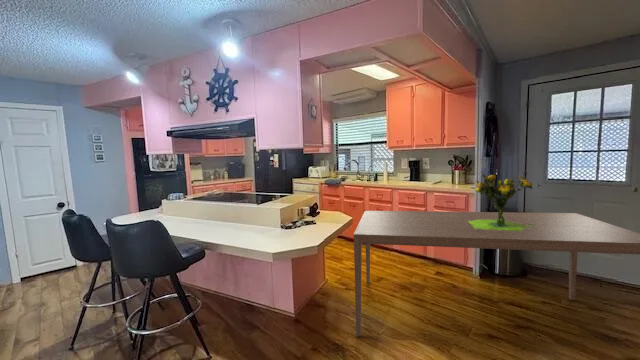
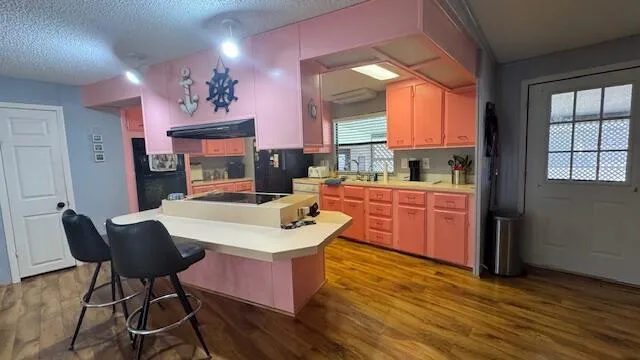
- dining table (474, 247)
- bouquet (503, 197)
